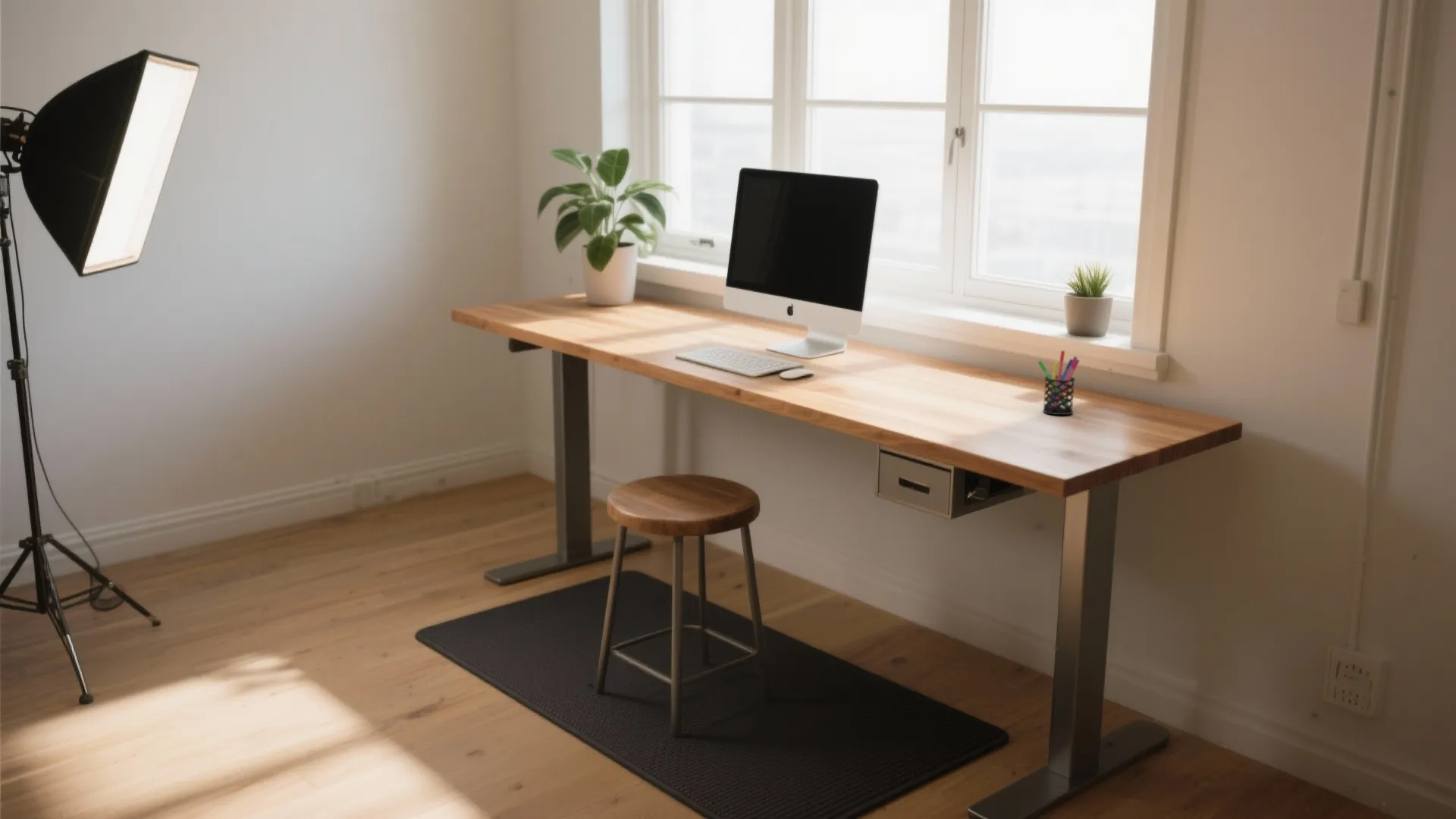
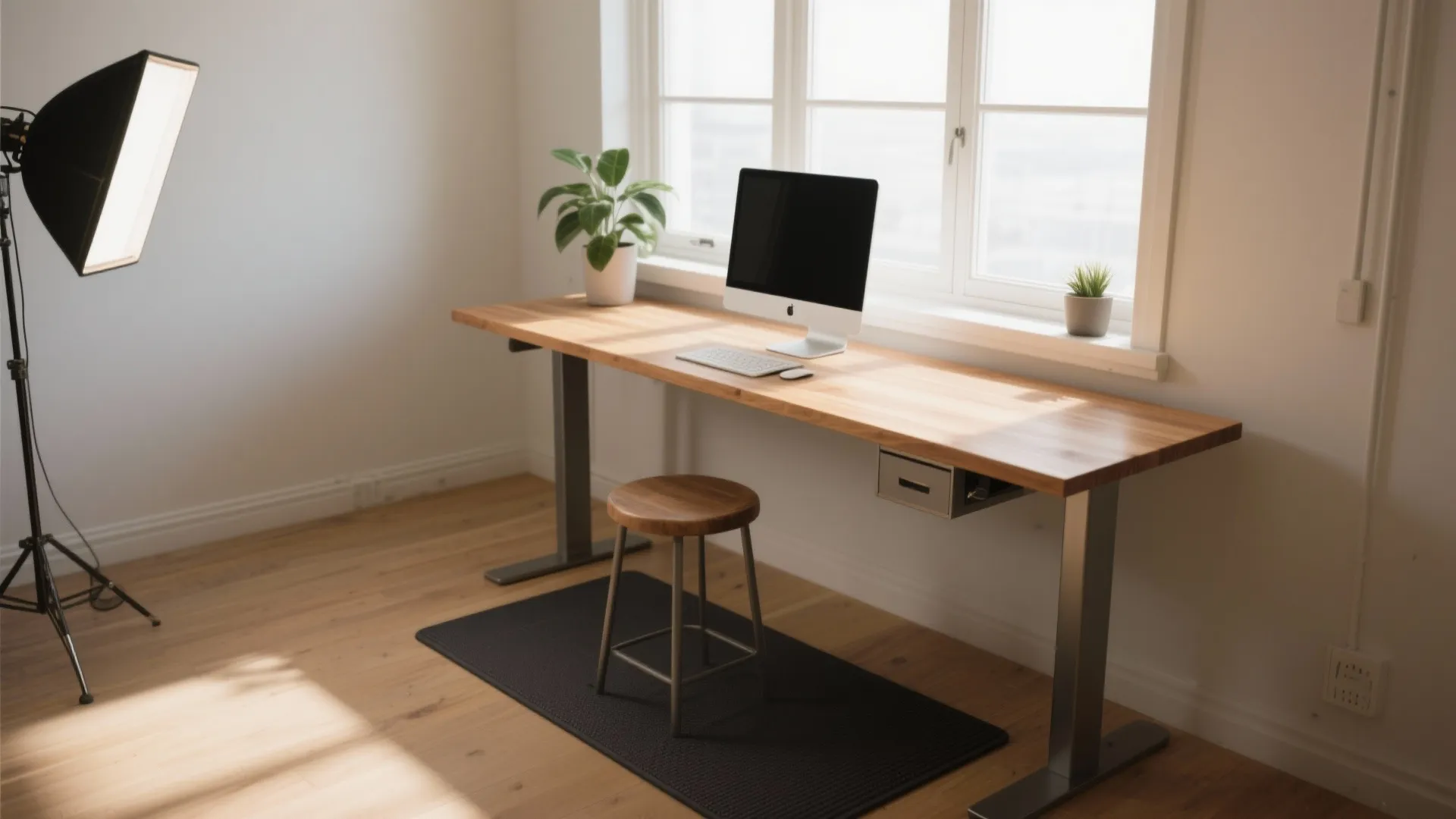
- pen holder (1056, 381)
